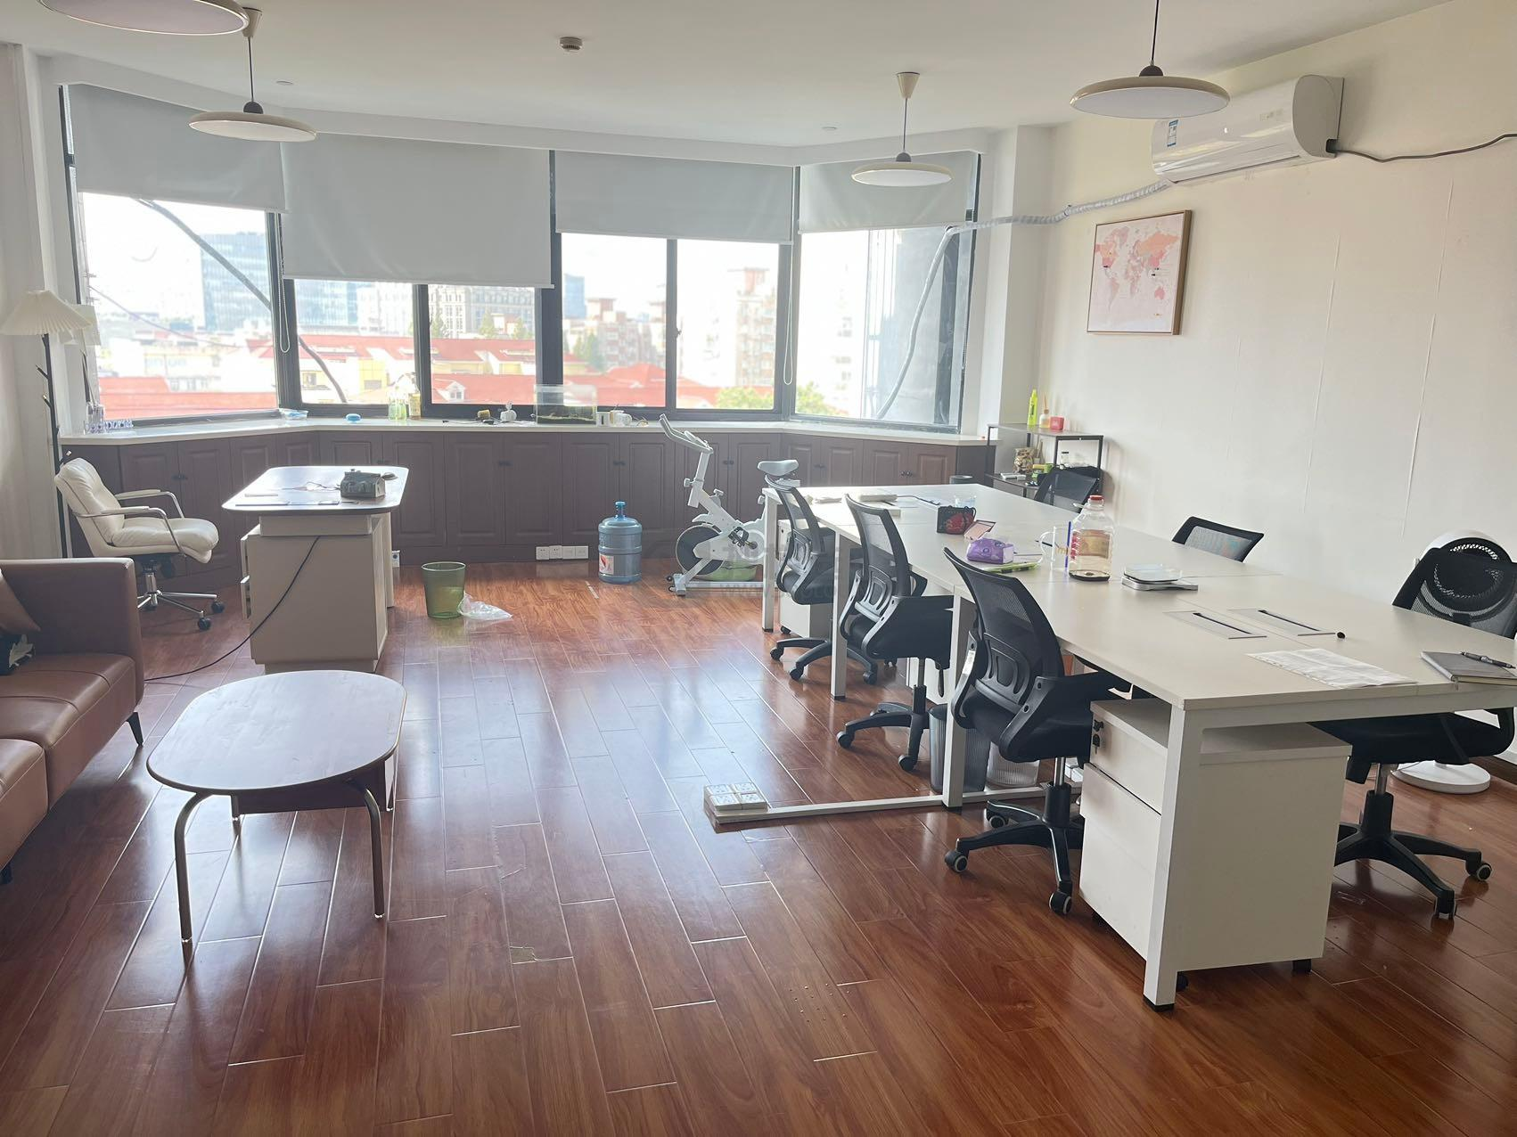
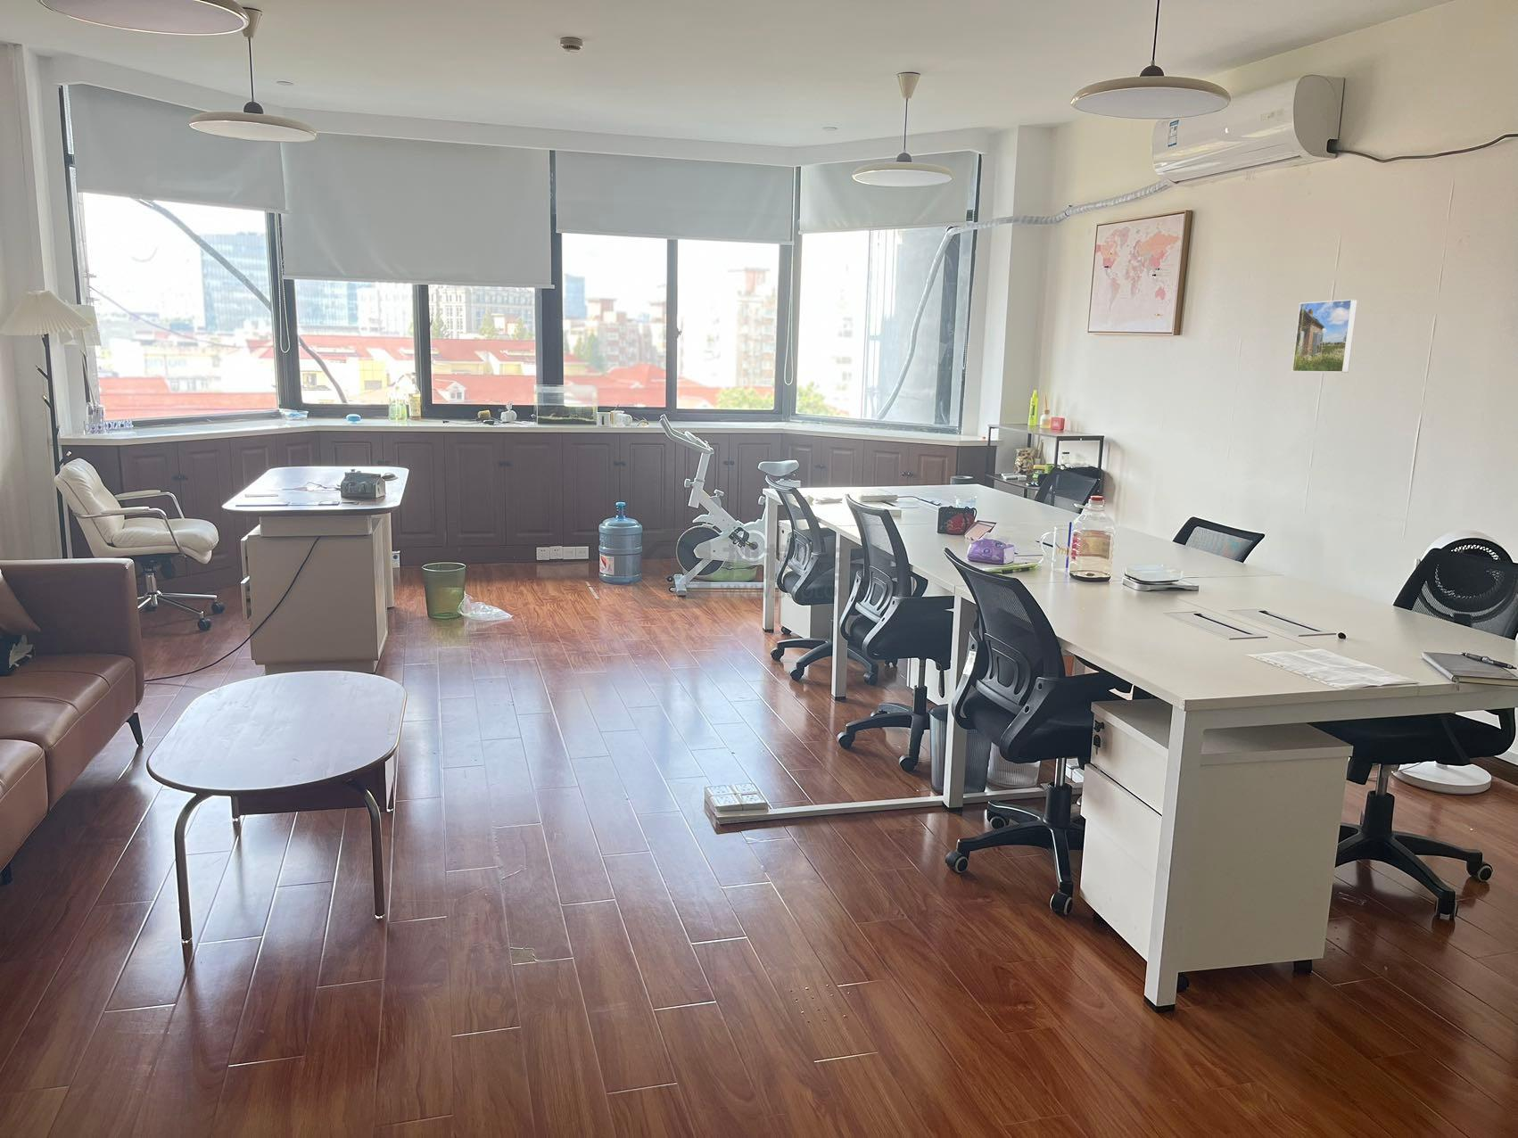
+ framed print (1323, 336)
